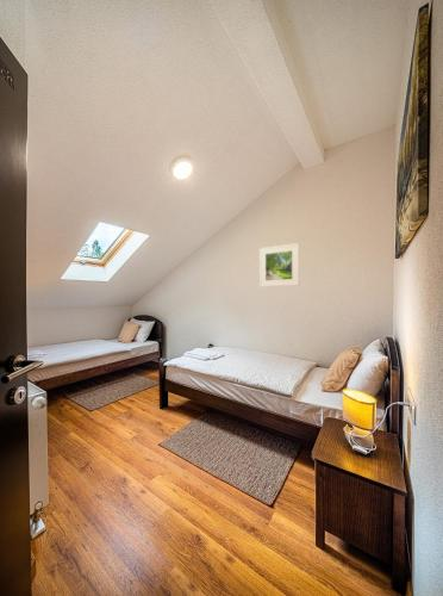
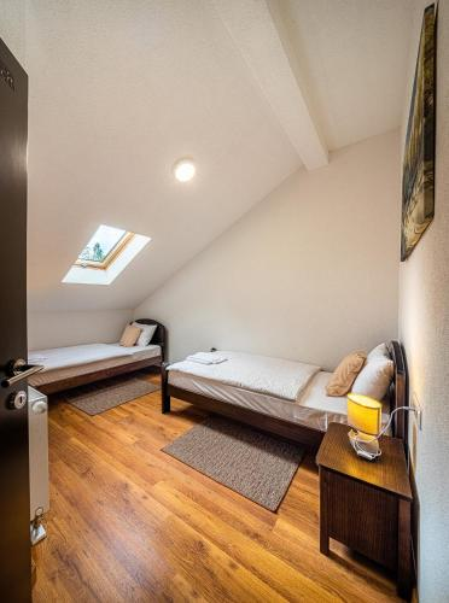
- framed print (277, 266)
